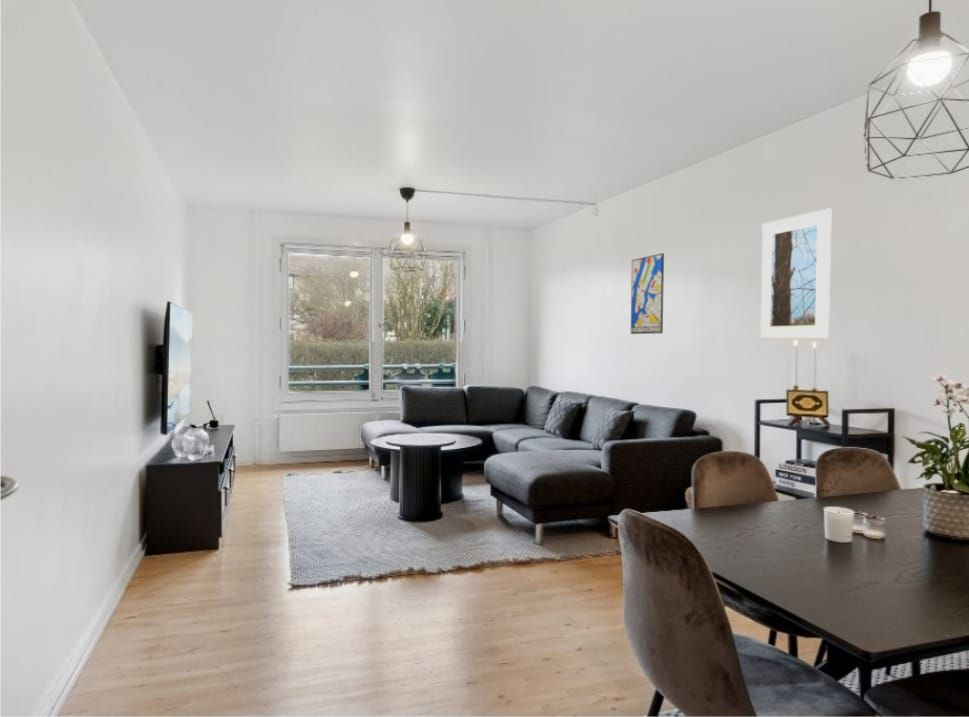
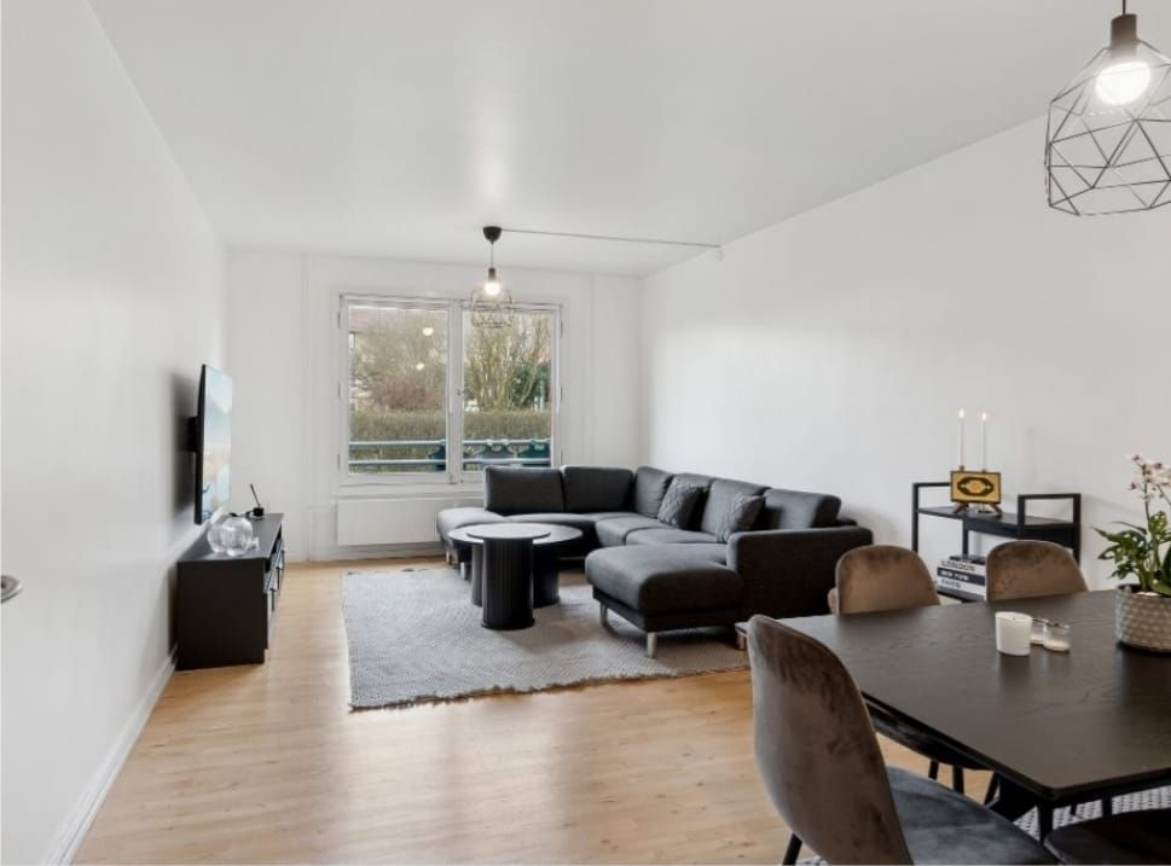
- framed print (793, 278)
- wall art (646, 295)
